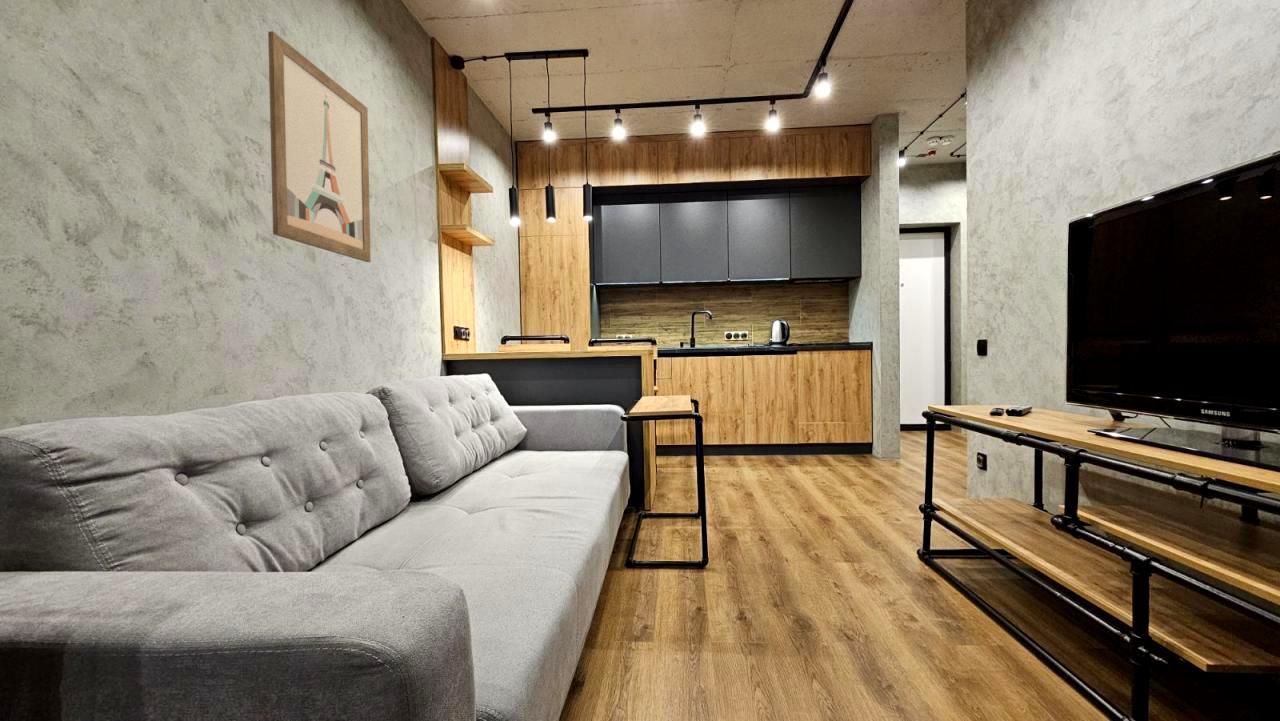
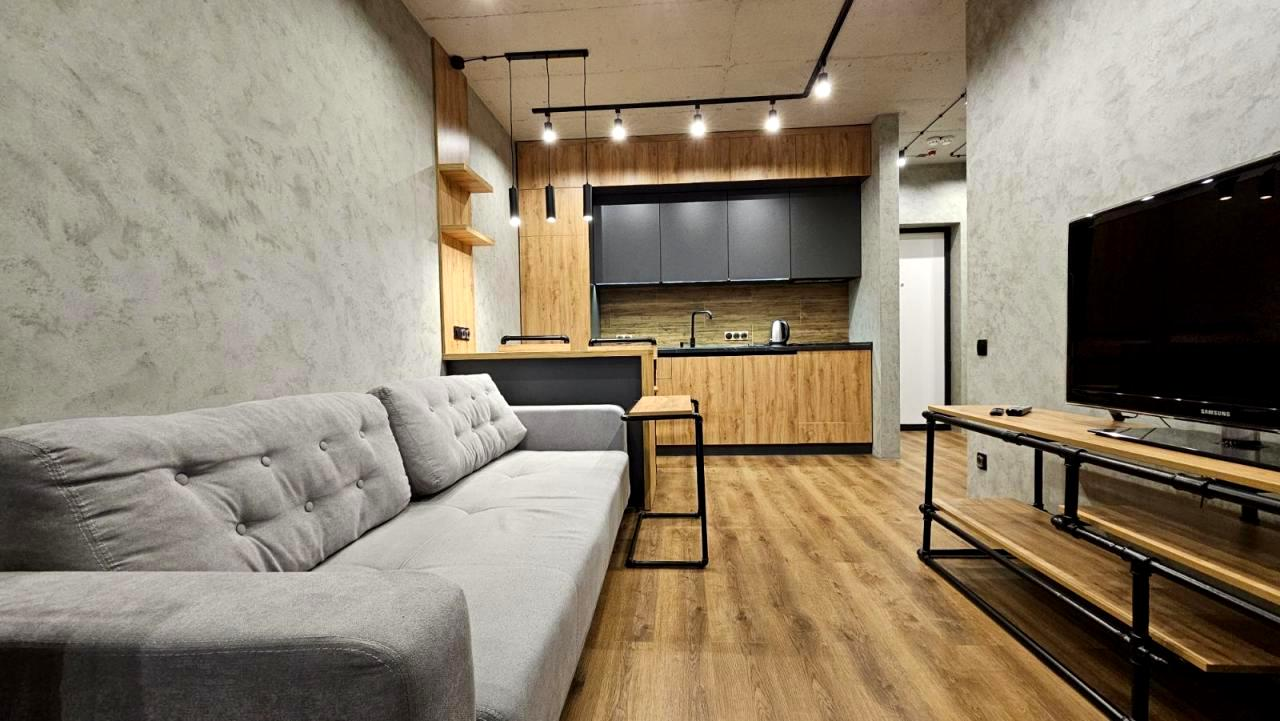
- wall art (326, 162)
